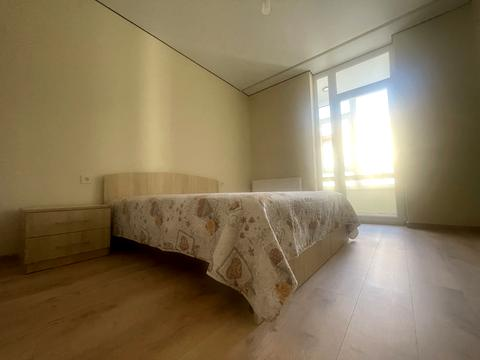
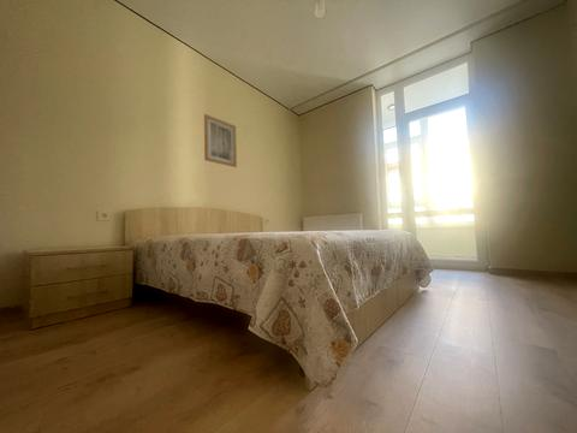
+ wall art (221, 142)
